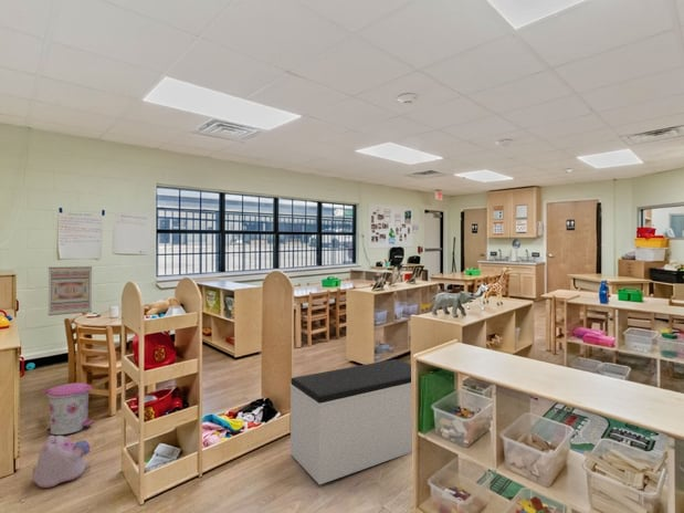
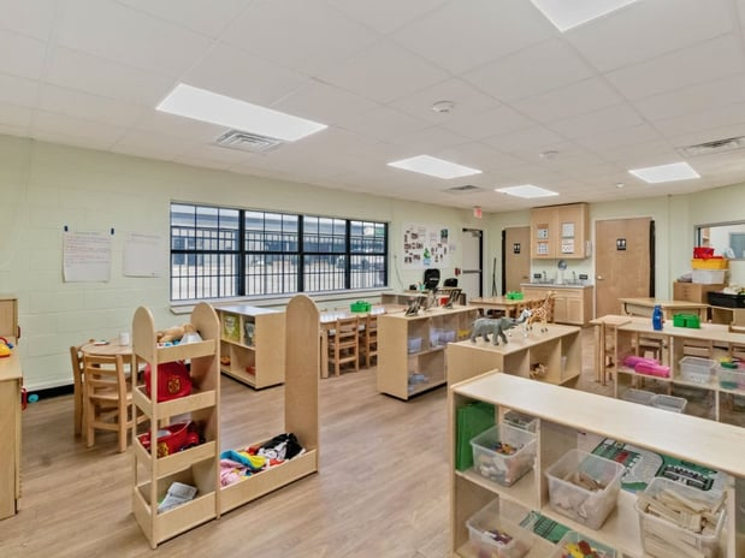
- wall art (71, 290)
- plush toy (62, 456)
- trash can (69, 407)
- bench (364, 411)
